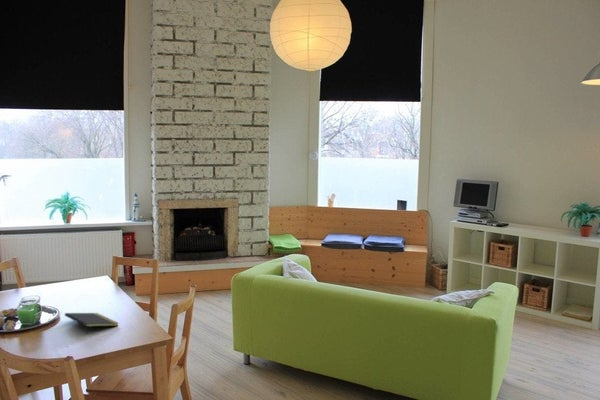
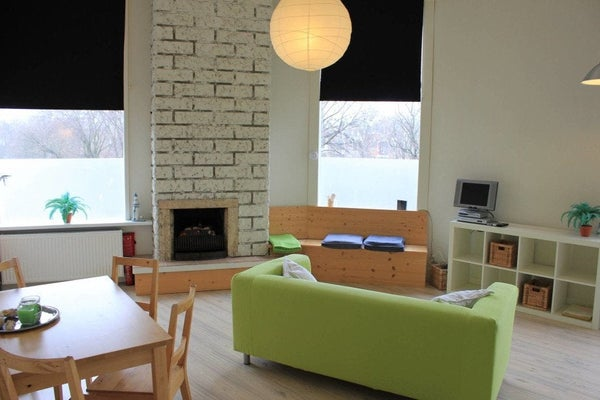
- notepad (91, 319)
